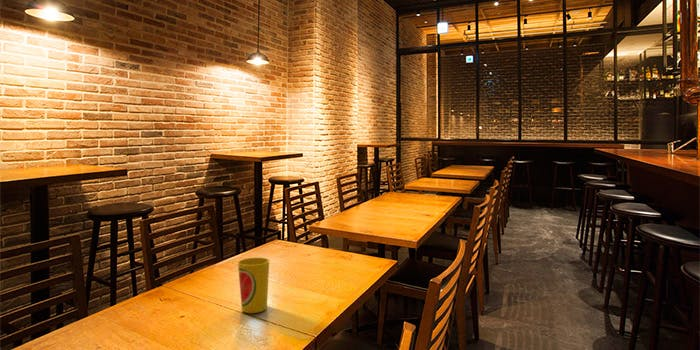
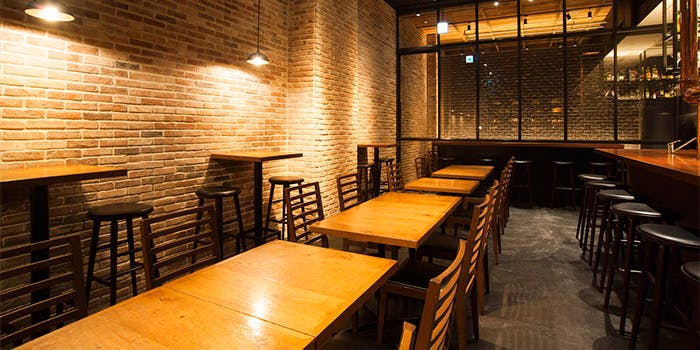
- cup (254, 284)
